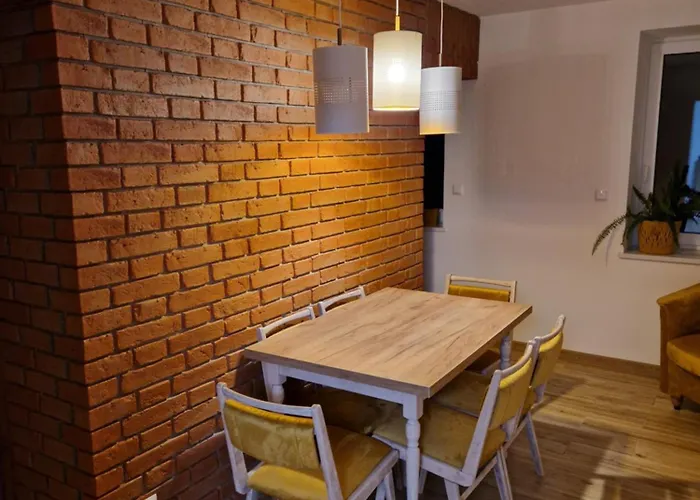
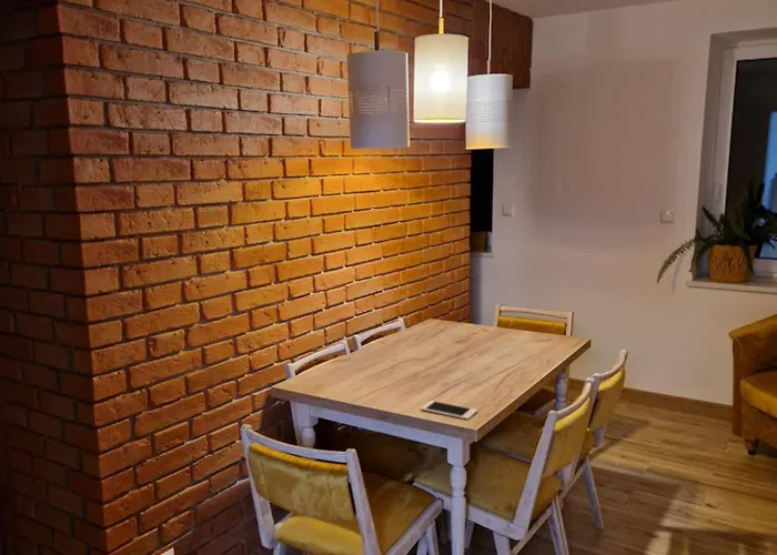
+ cell phone (448, 410)
